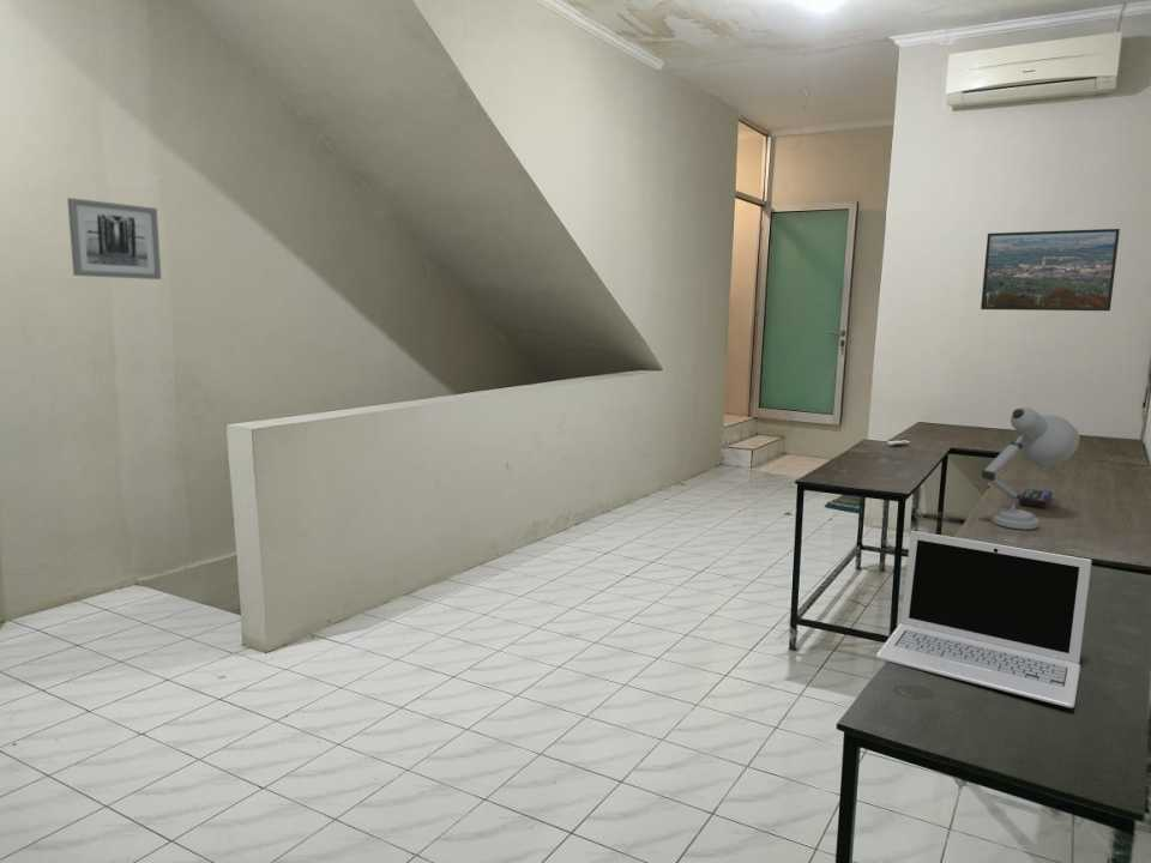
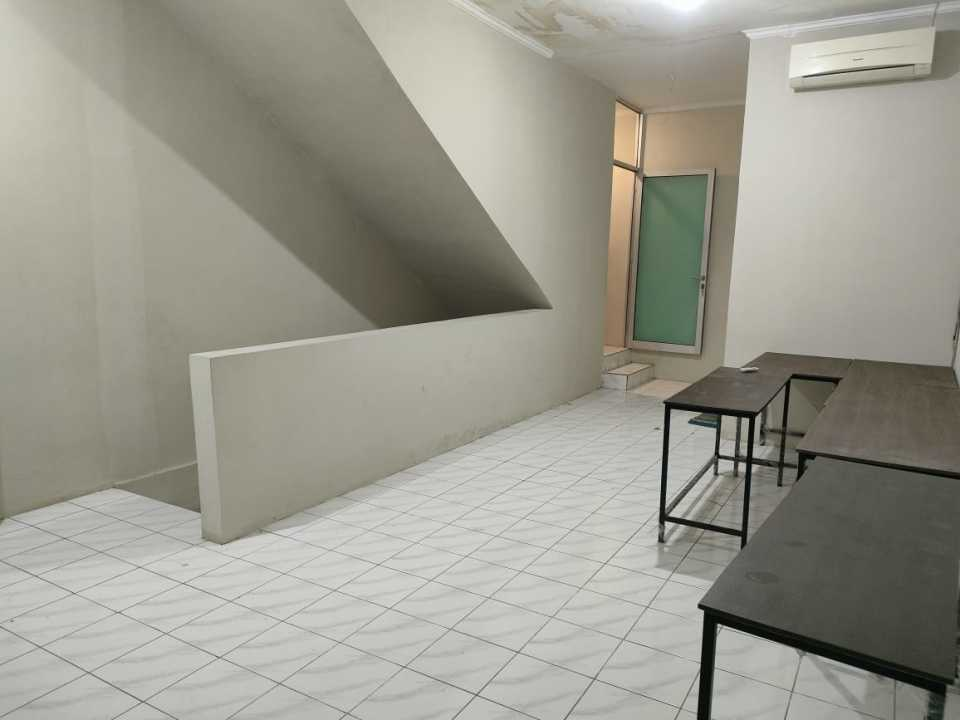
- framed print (1047, 271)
- laptop (982, 609)
- remote control (1035, 497)
- desk lamp (1031, 463)
- wall art (116, 240)
